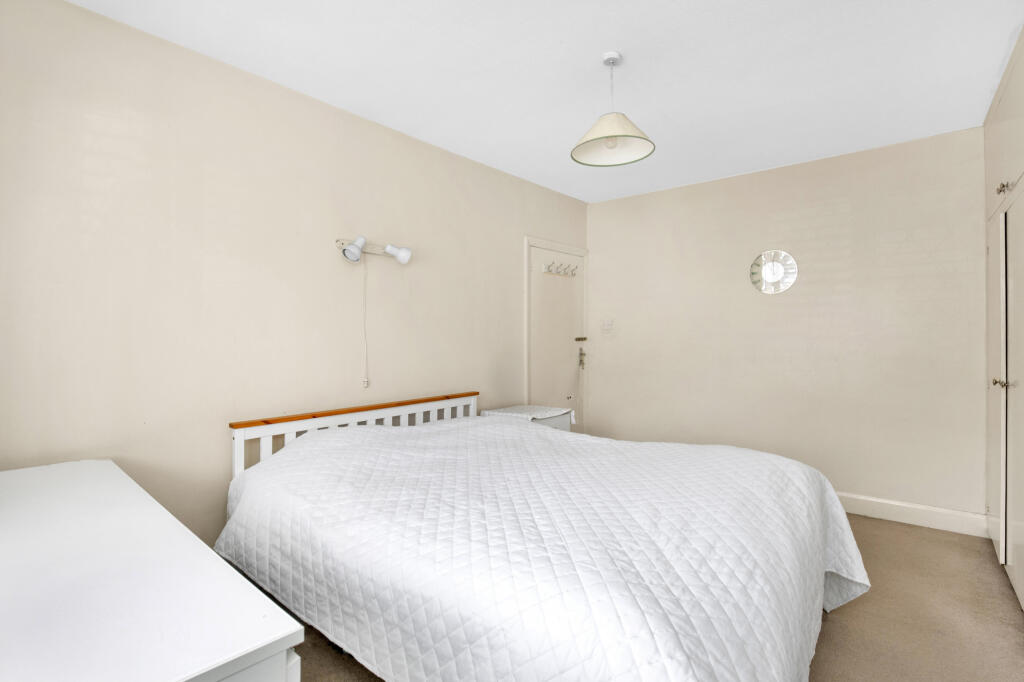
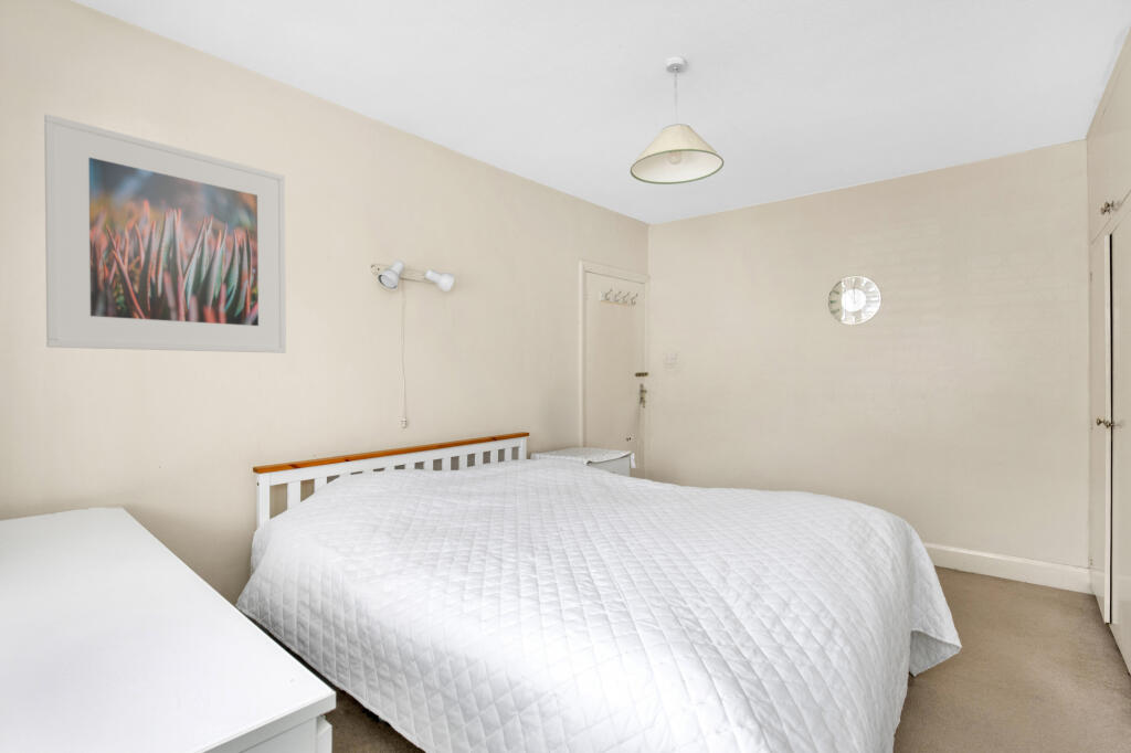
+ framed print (181, 250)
